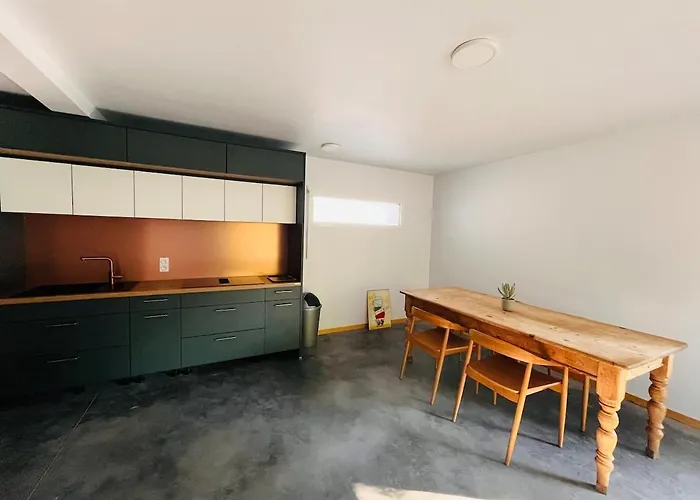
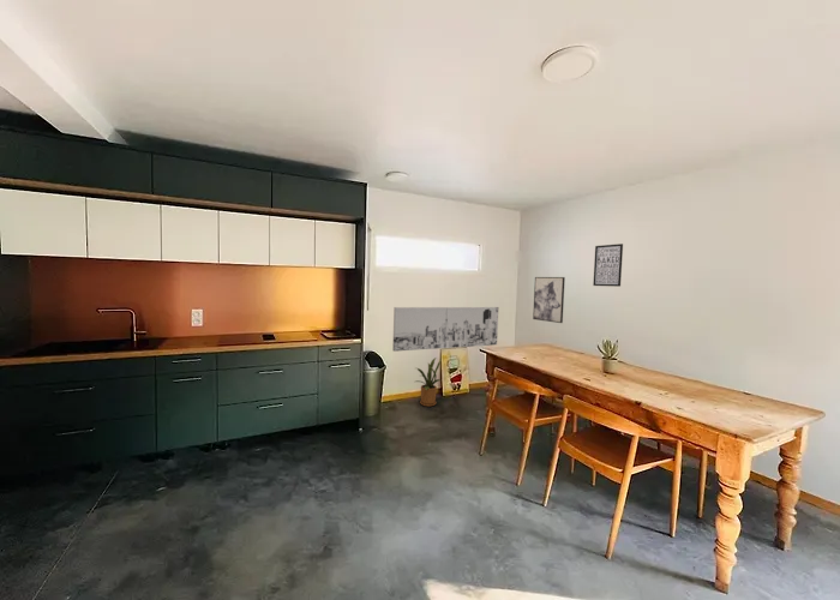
+ wall art (607, 265)
+ wall art (547, 299)
+ house plant (426, 380)
+ wall art (449, 326)
